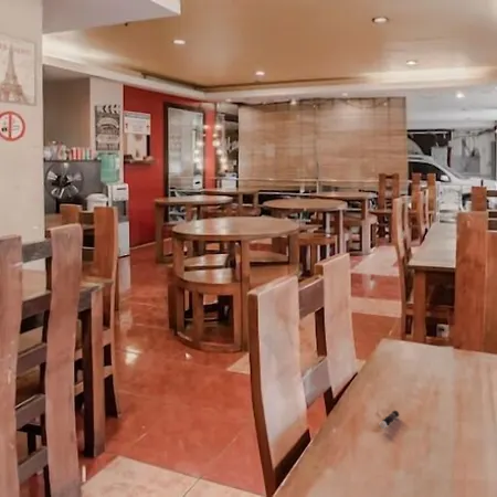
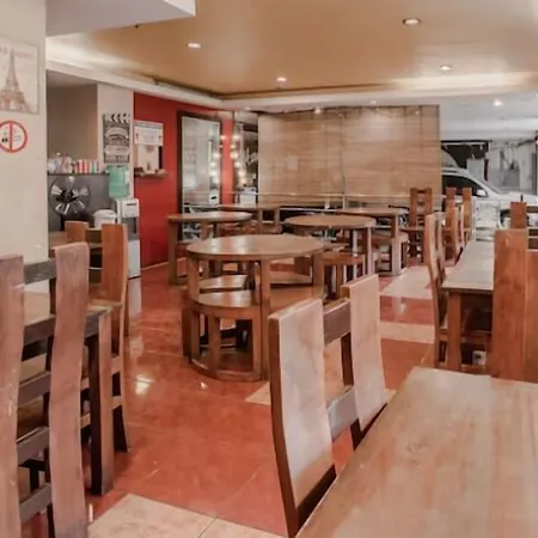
- pepper shaker (389, 419)
